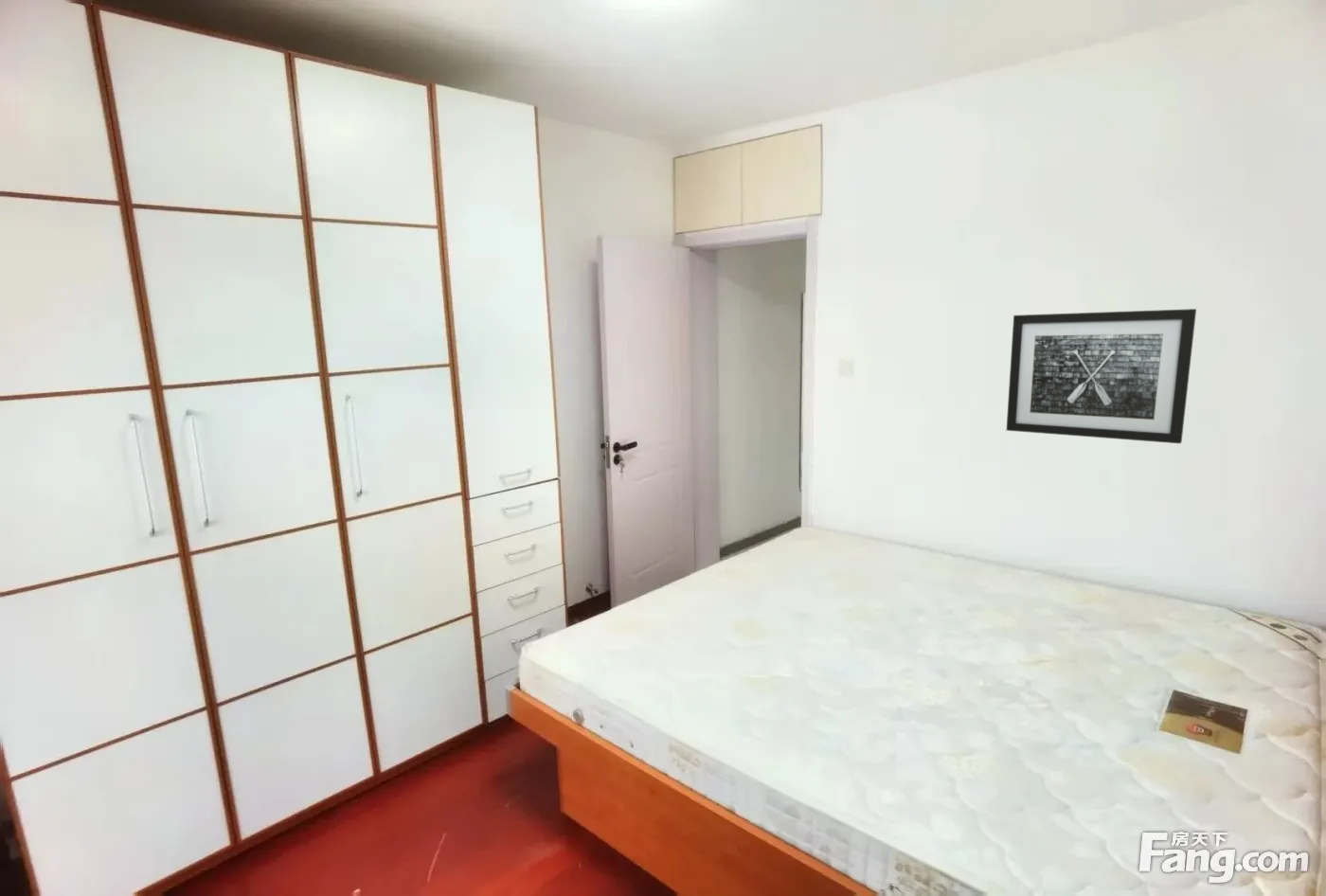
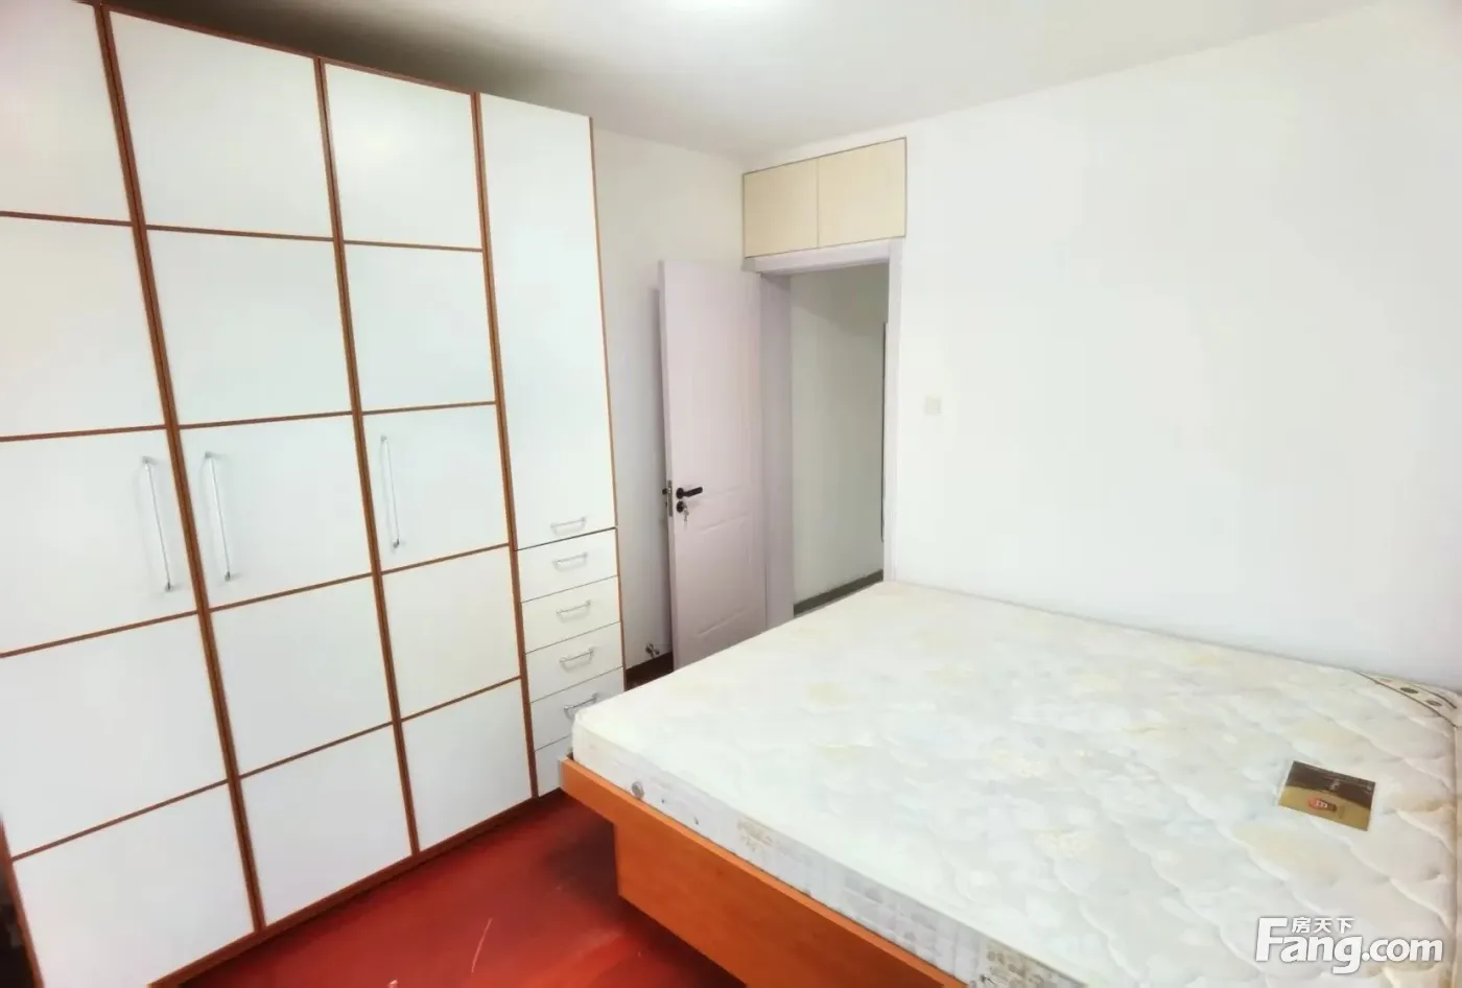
- wall art (1092, 375)
